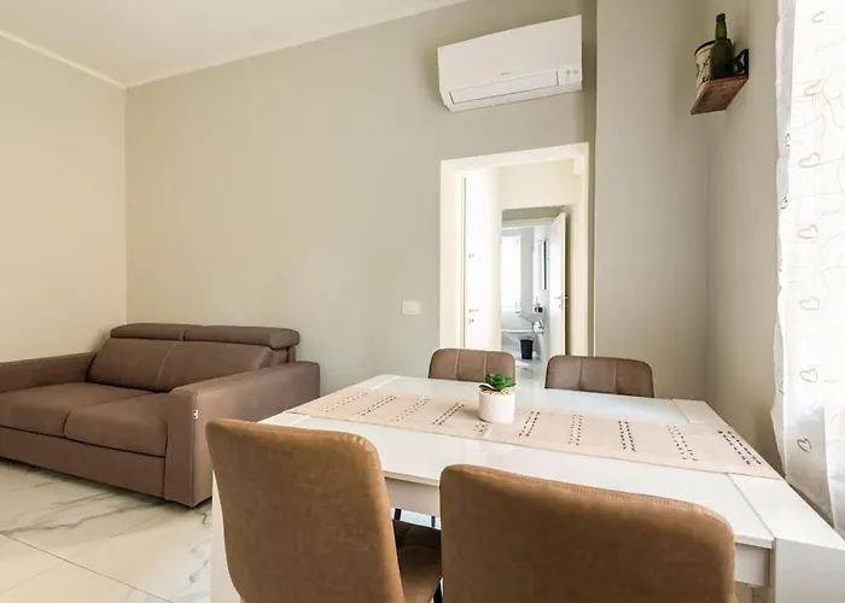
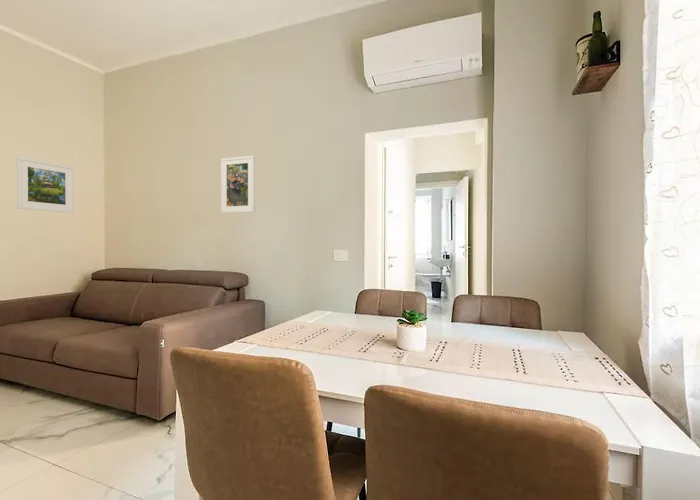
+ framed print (237, 185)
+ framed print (47, 186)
